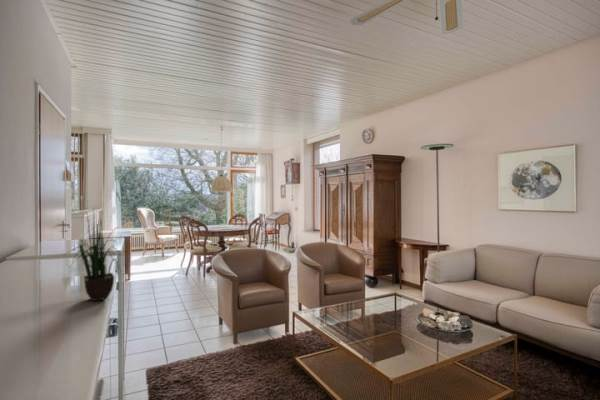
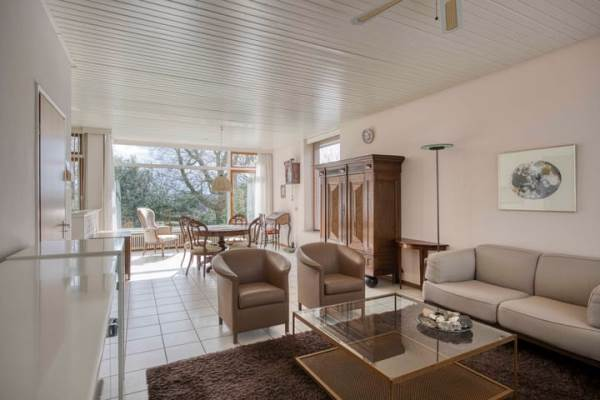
- potted plant (95, 246)
